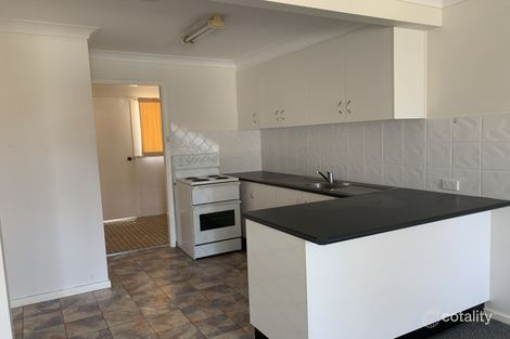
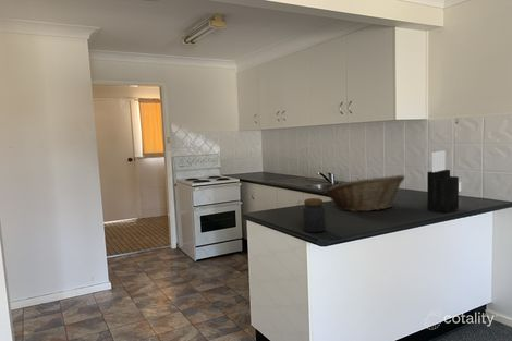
+ fruit basket (365, 191)
+ jar (314, 215)
+ knife block (444, 181)
